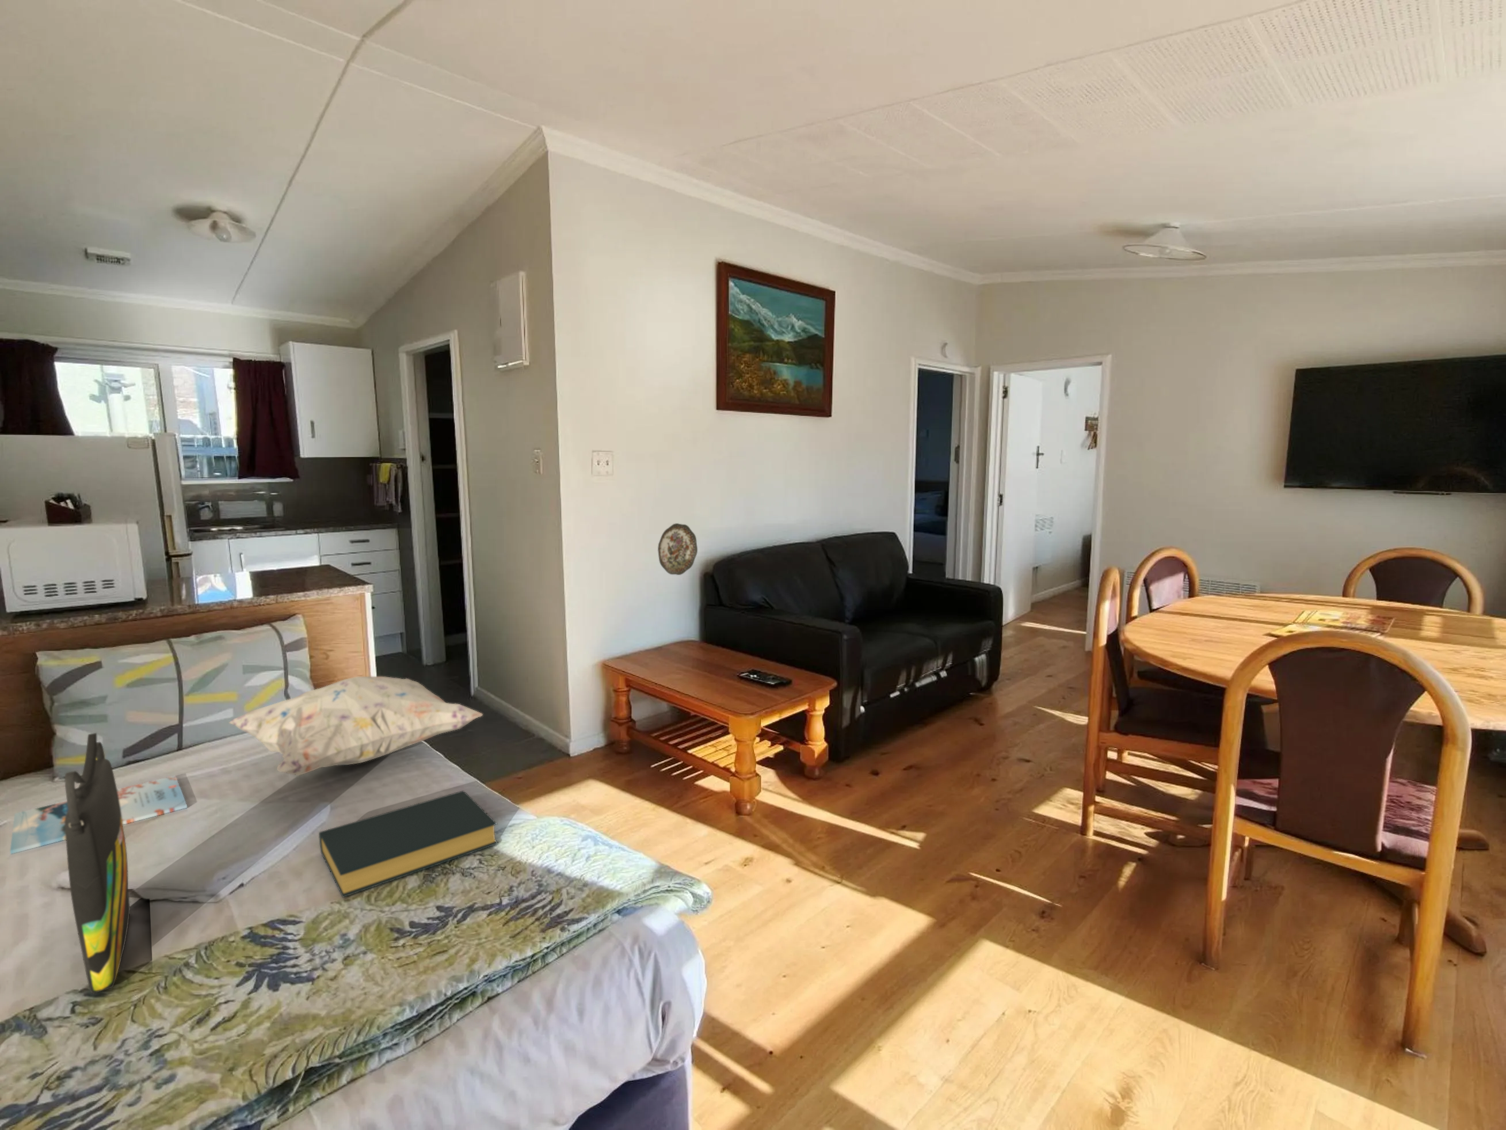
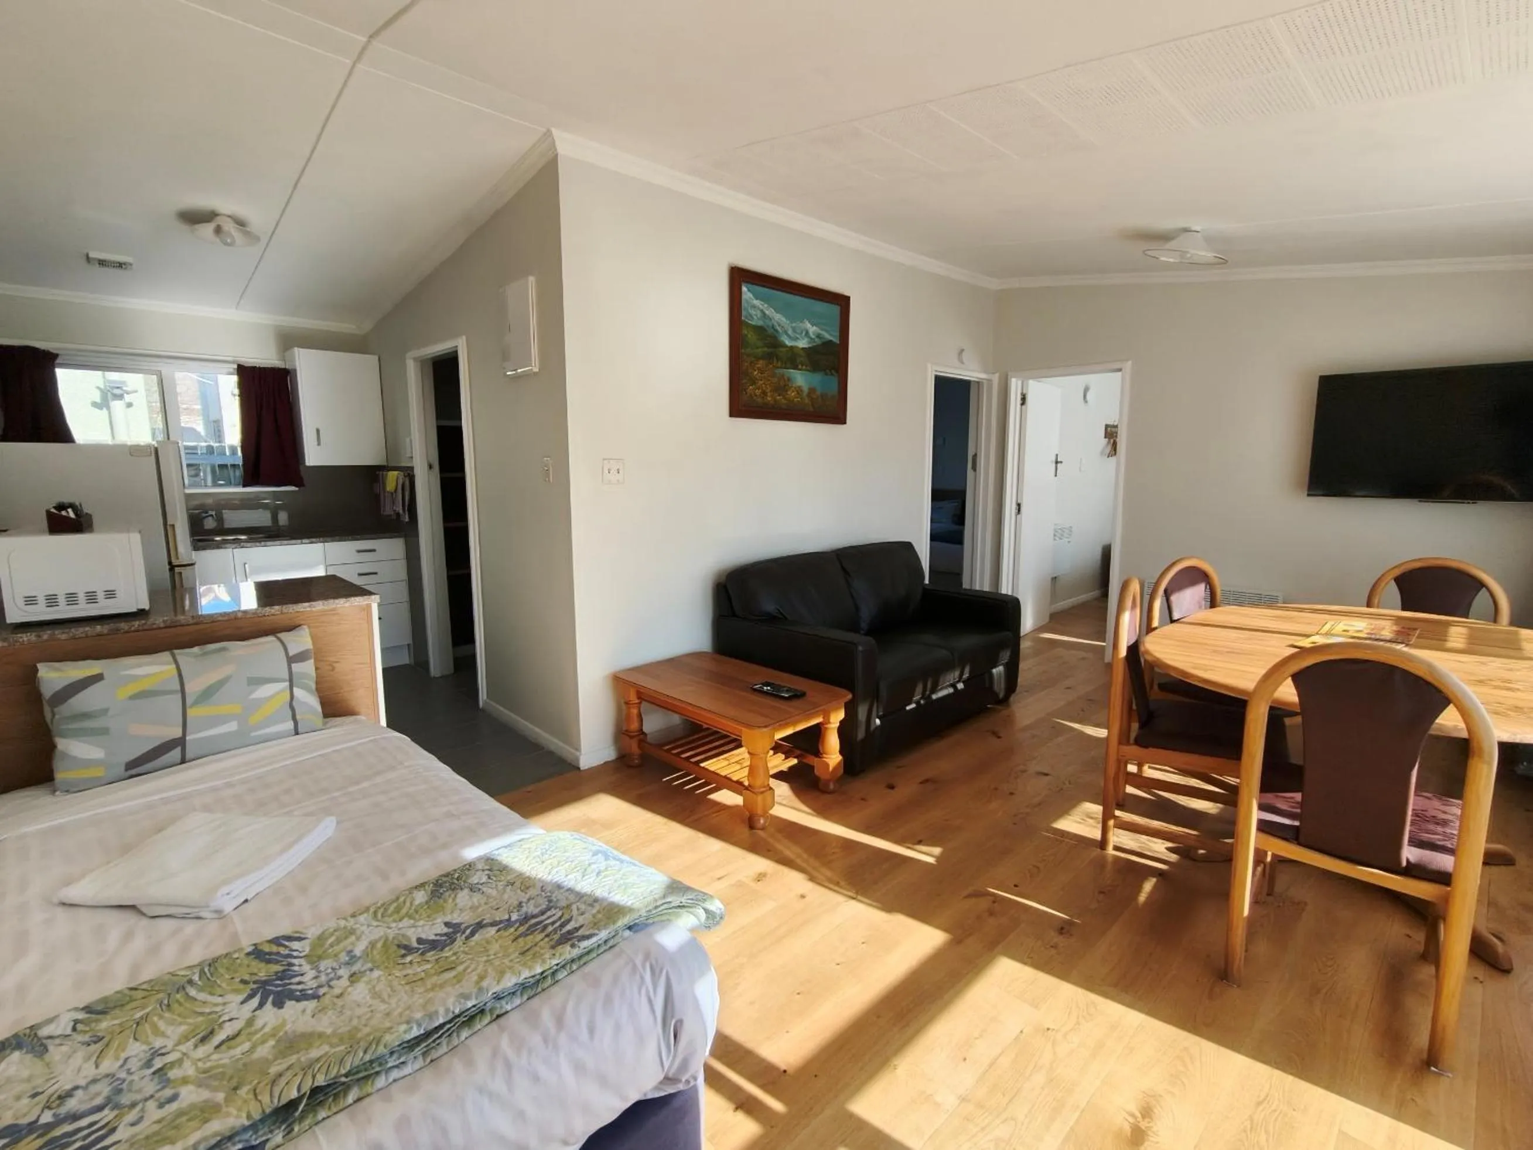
- hardback book (409, 837)
- decorative plate (676, 548)
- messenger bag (97, 851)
- magazine (120, 808)
- decorative pillow (360, 719)
